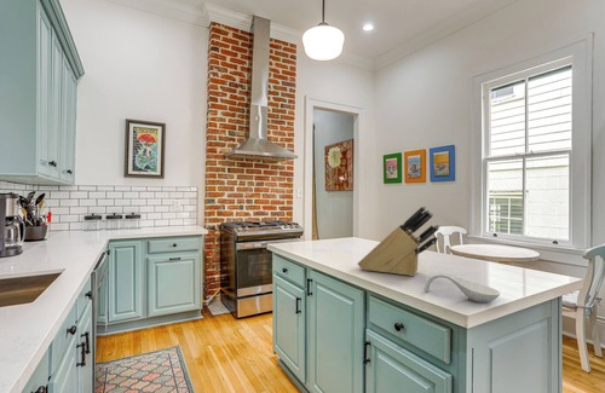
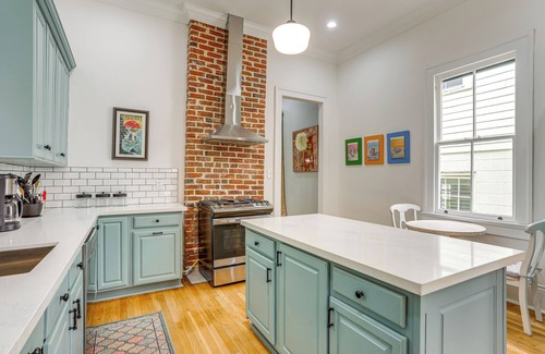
- knife block (397, 238)
- spoon rest (460, 285)
